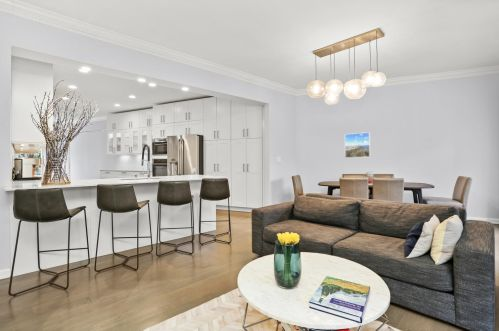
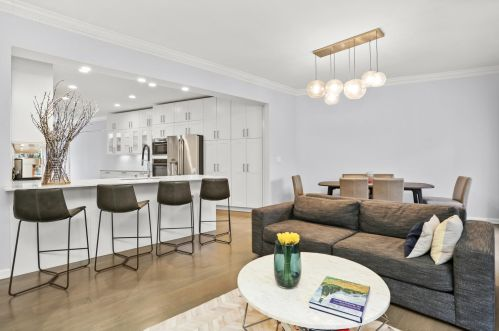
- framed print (357, 145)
